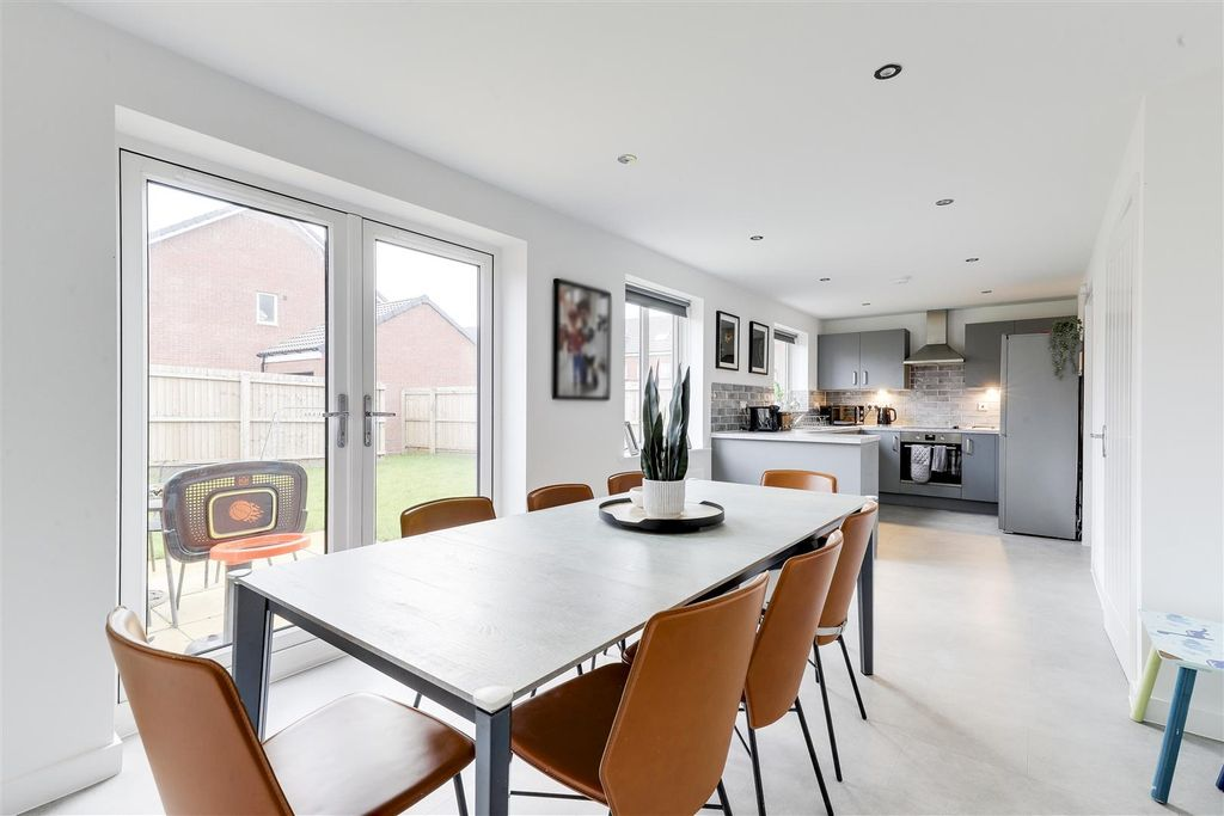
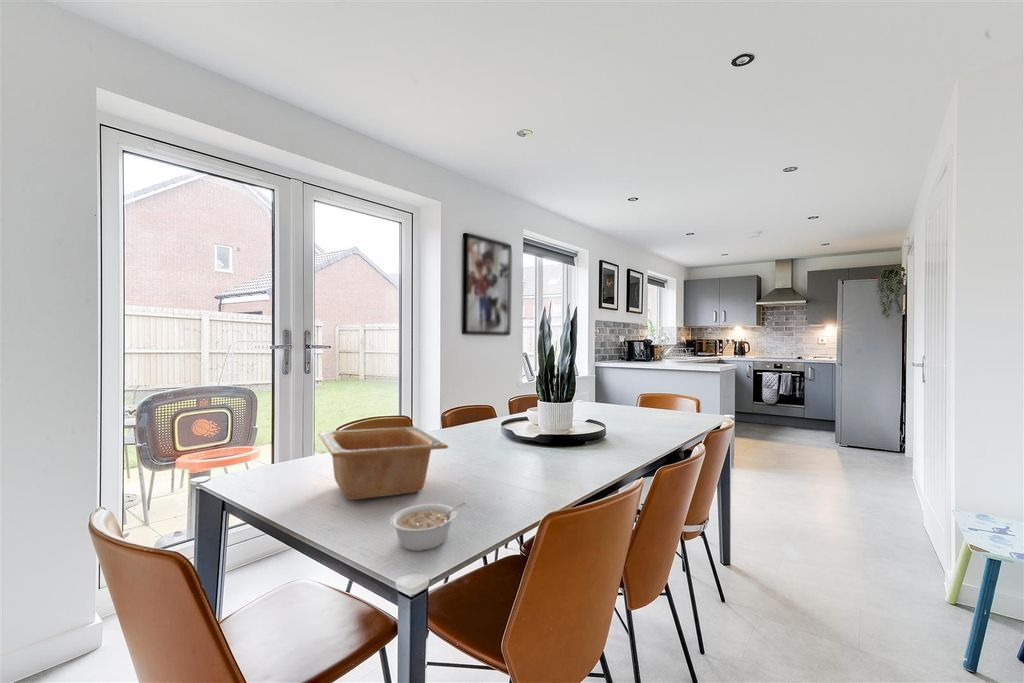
+ legume (425, 524)
+ serving bowl (380, 461)
